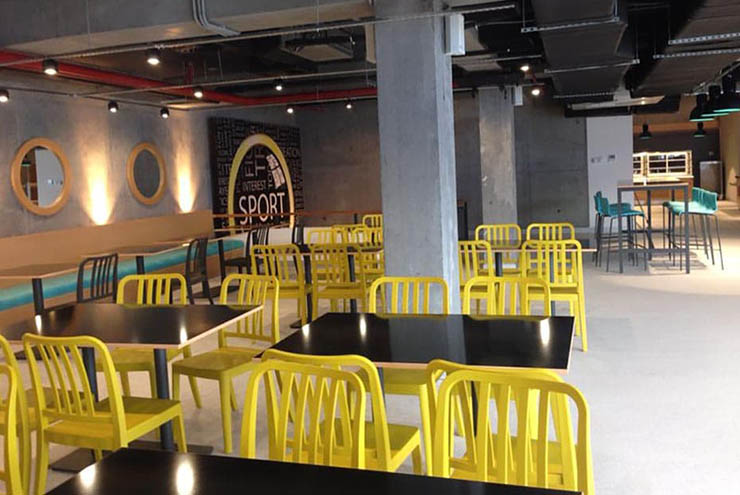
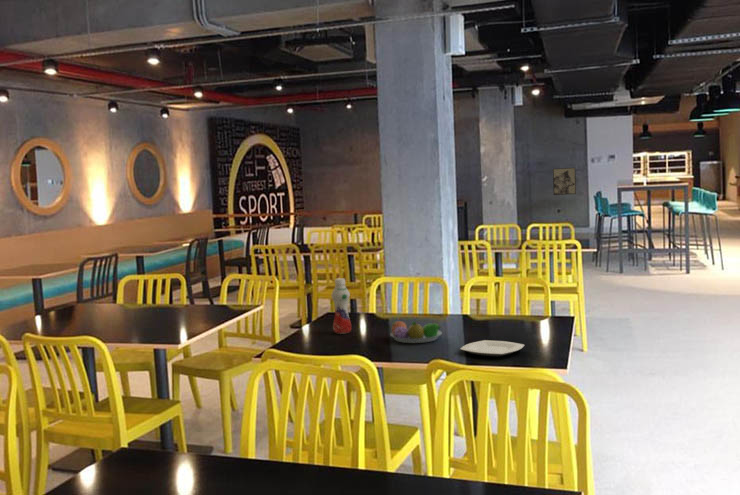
+ wall art (564, 181)
+ fruit bowl (417, 328)
+ beverage bottle (341, 305)
+ plate (492, 349)
